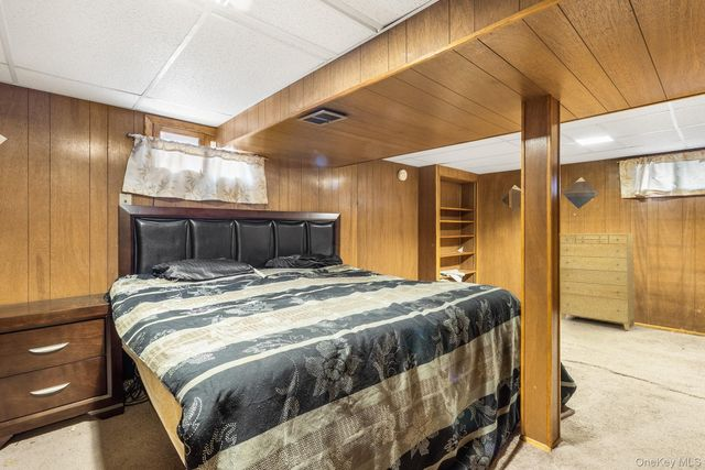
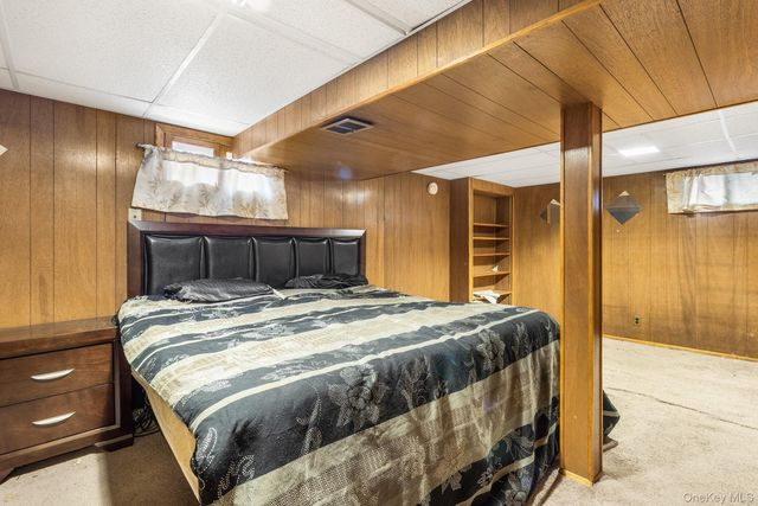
- dresser (595, 277)
